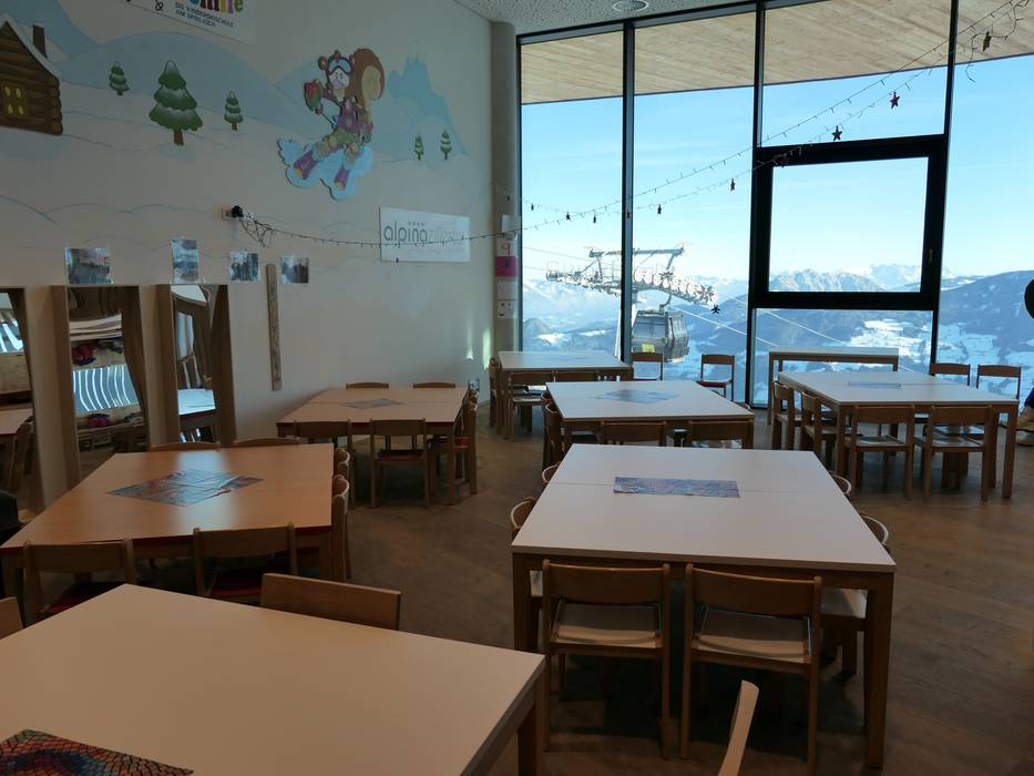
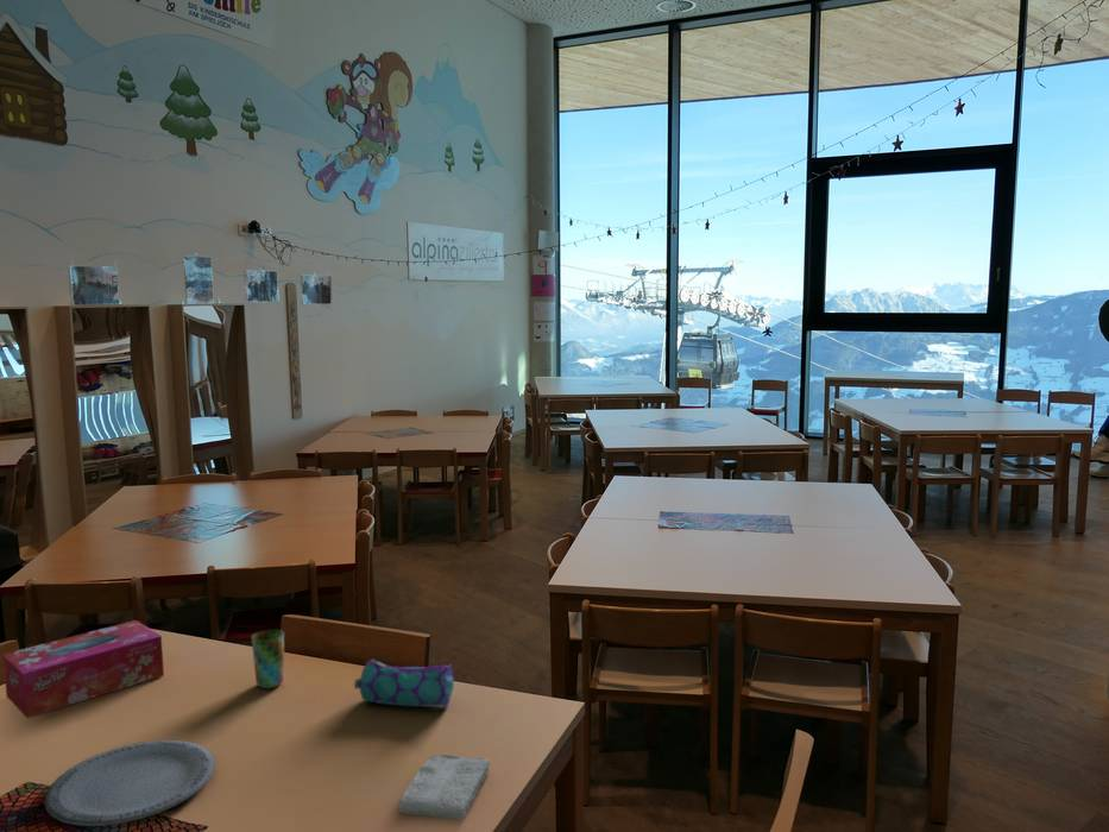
+ cup (269, 660)
+ washcloth (447, 783)
+ plate (133, 782)
+ tissue box (86, 664)
+ pencil case (405, 682)
